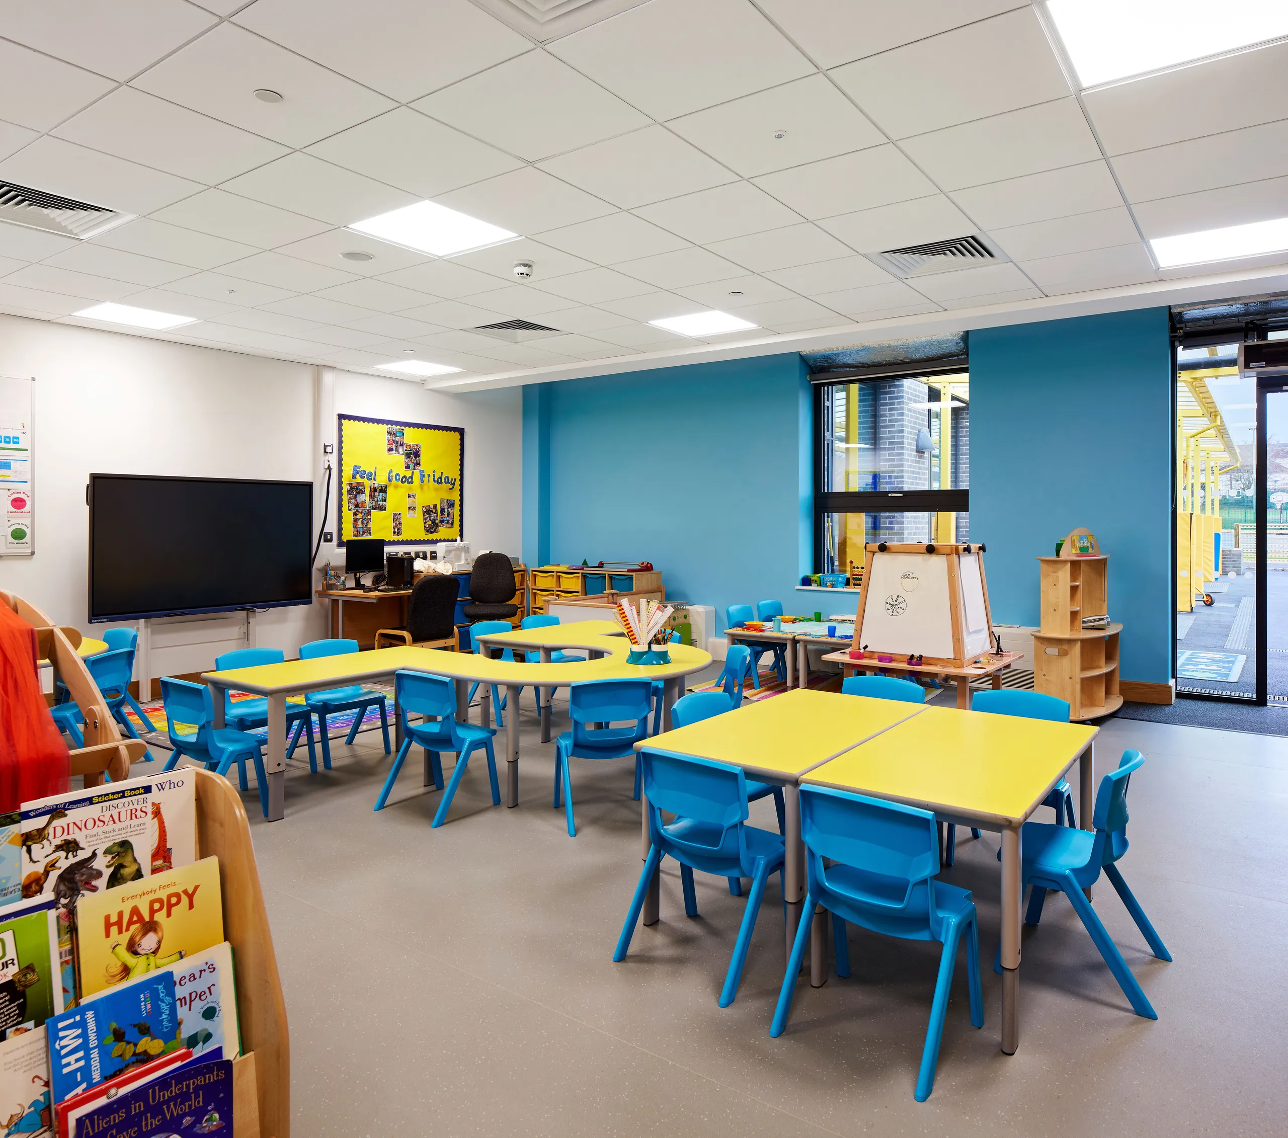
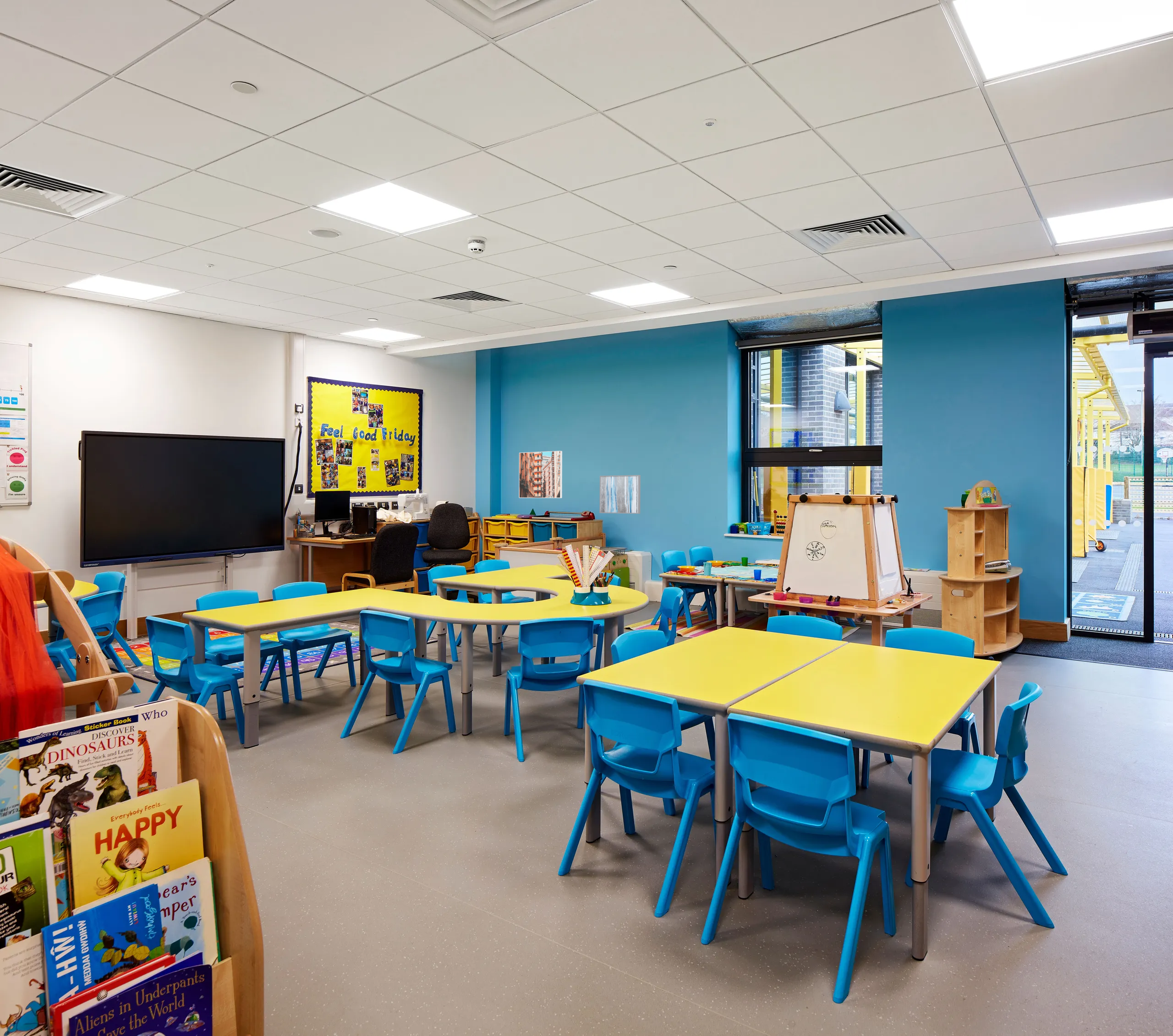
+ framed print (540, 474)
+ wall art (619, 494)
